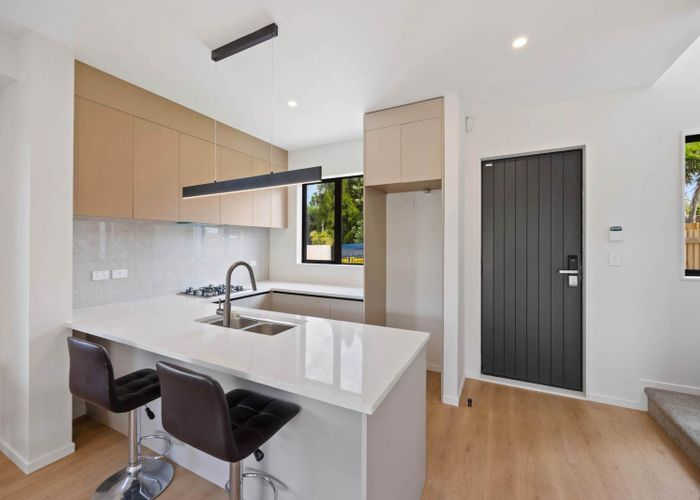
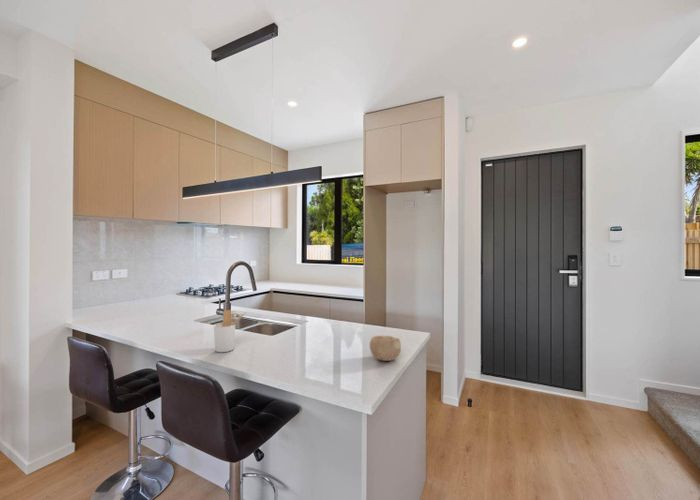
+ bowl (385, 347)
+ utensil holder (230, 330)
